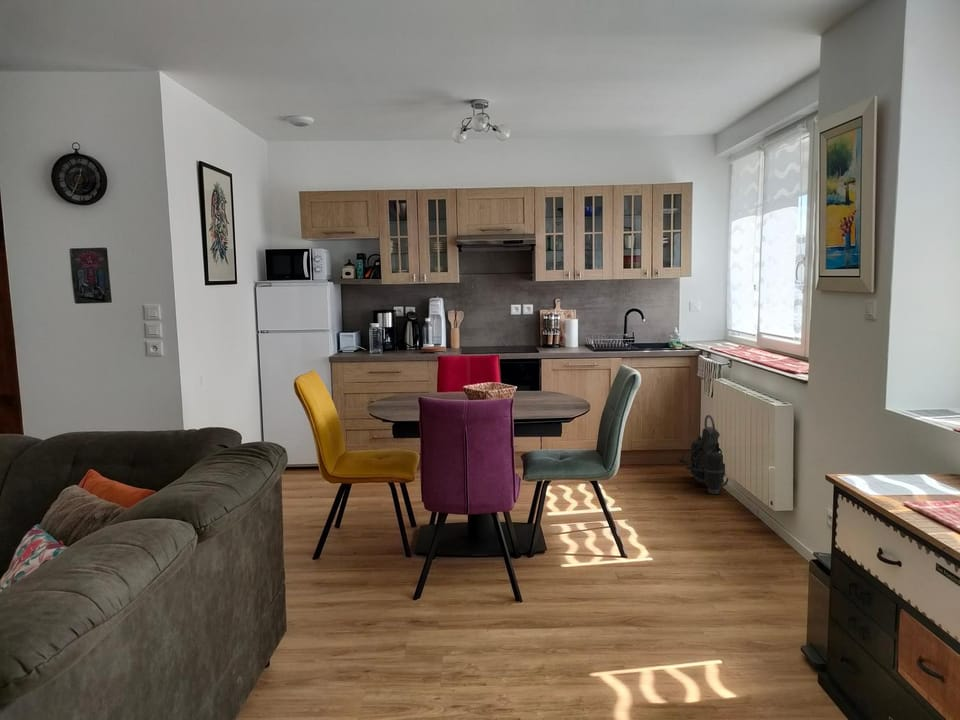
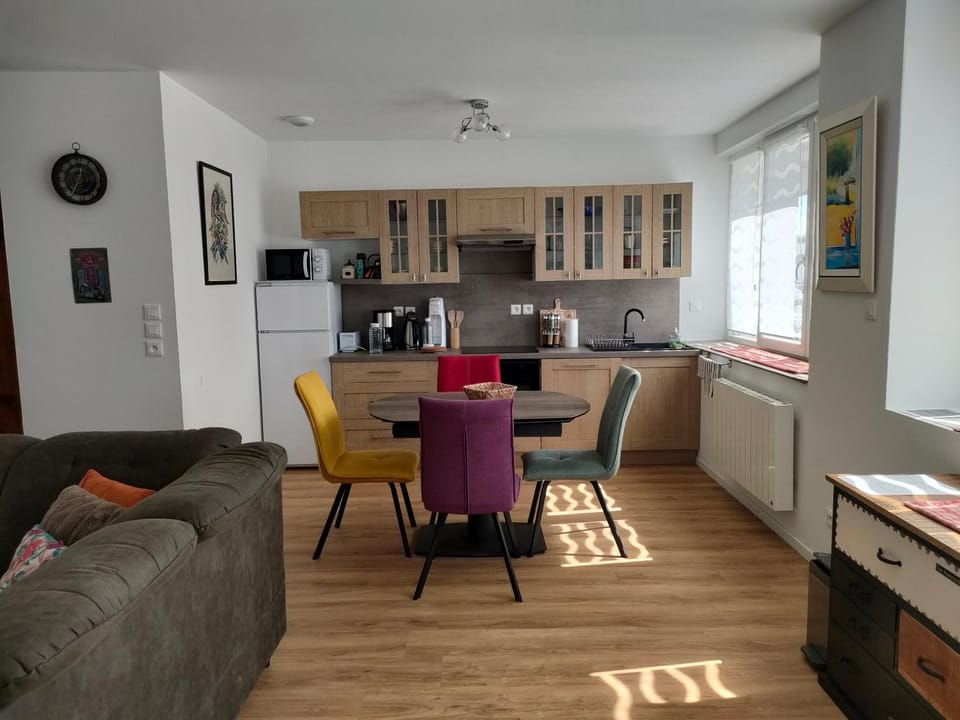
- backpack (703, 450)
